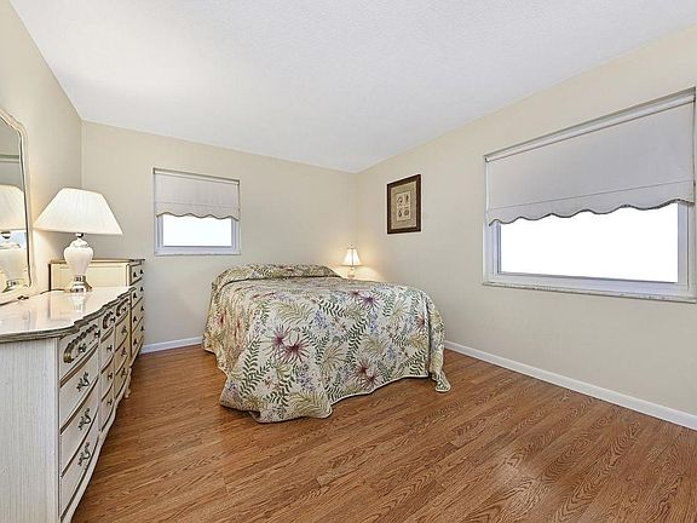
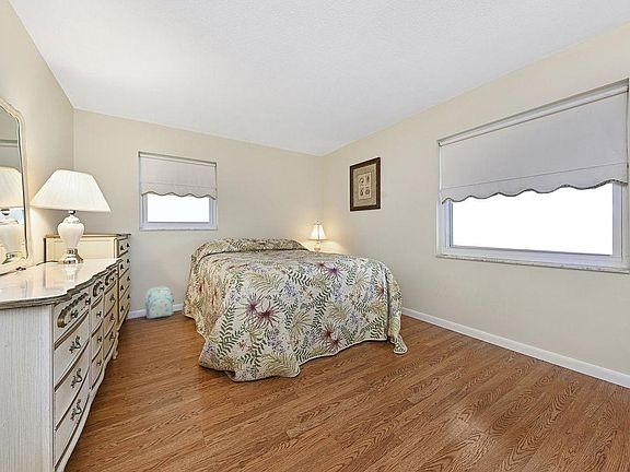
+ backpack (160, 302)
